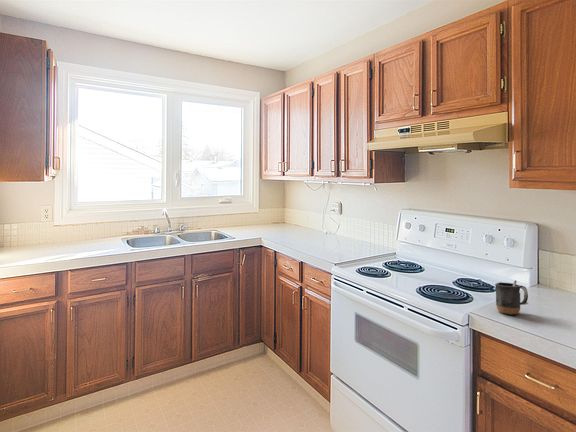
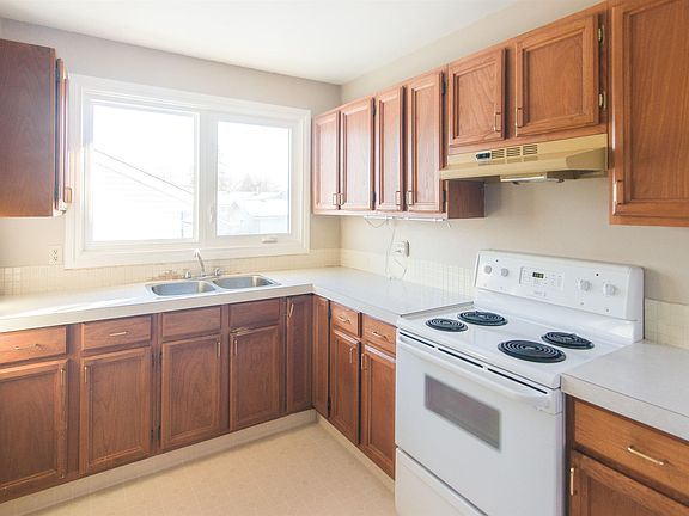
- mug (512, 296)
